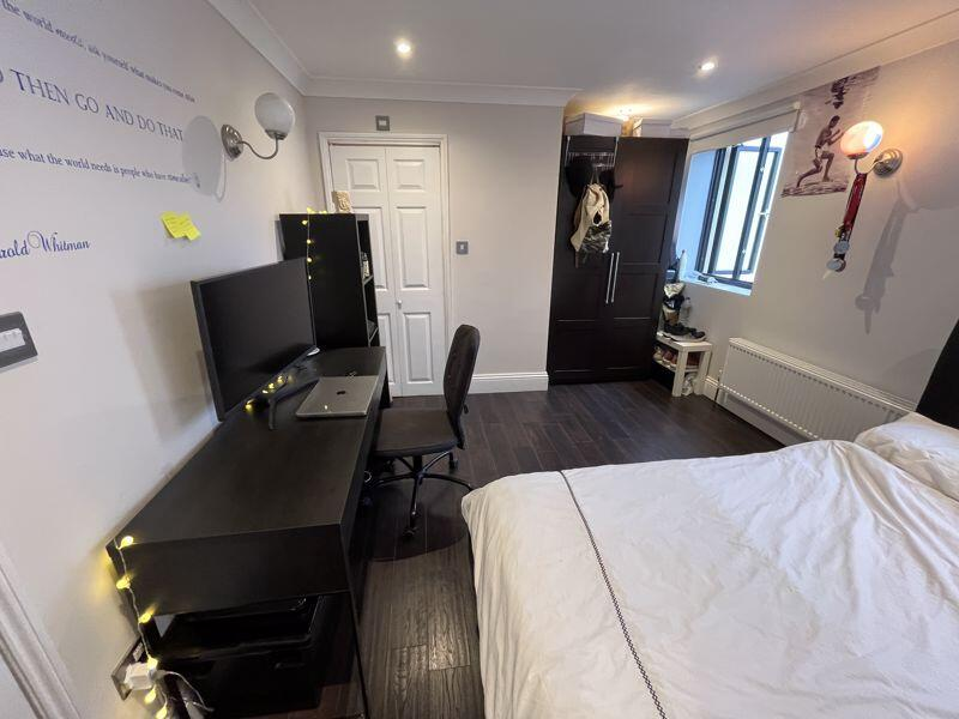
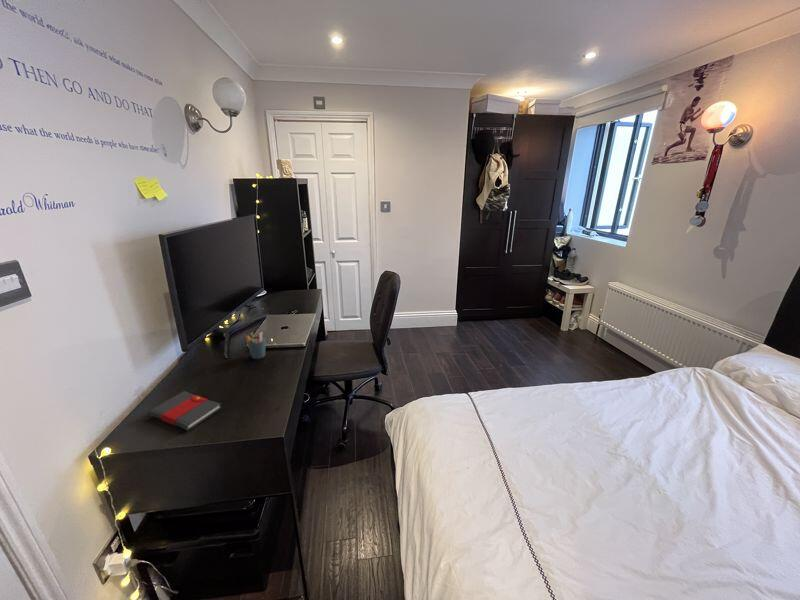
+ pen holder (256, 343)
+ book (185, 408)
